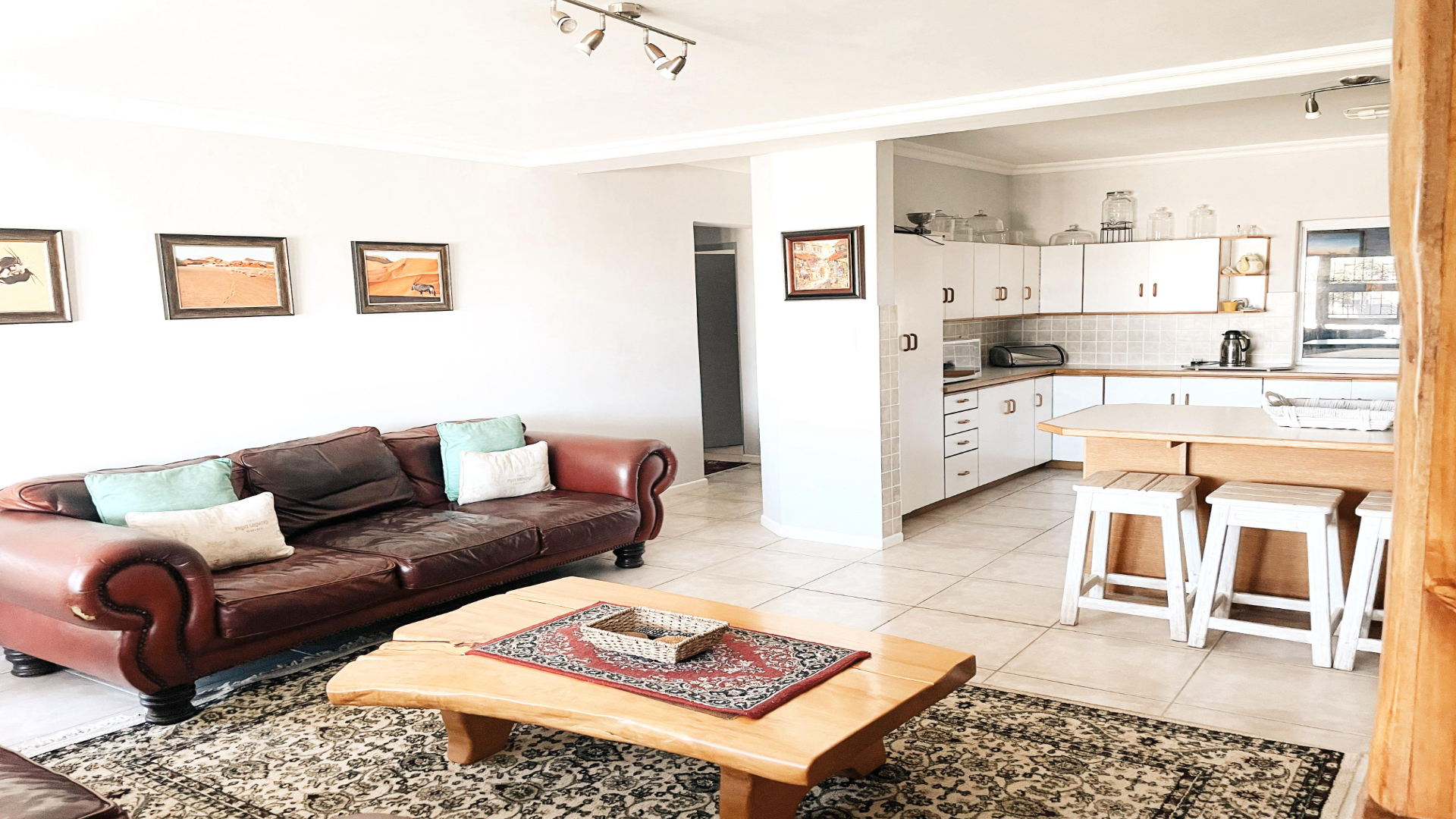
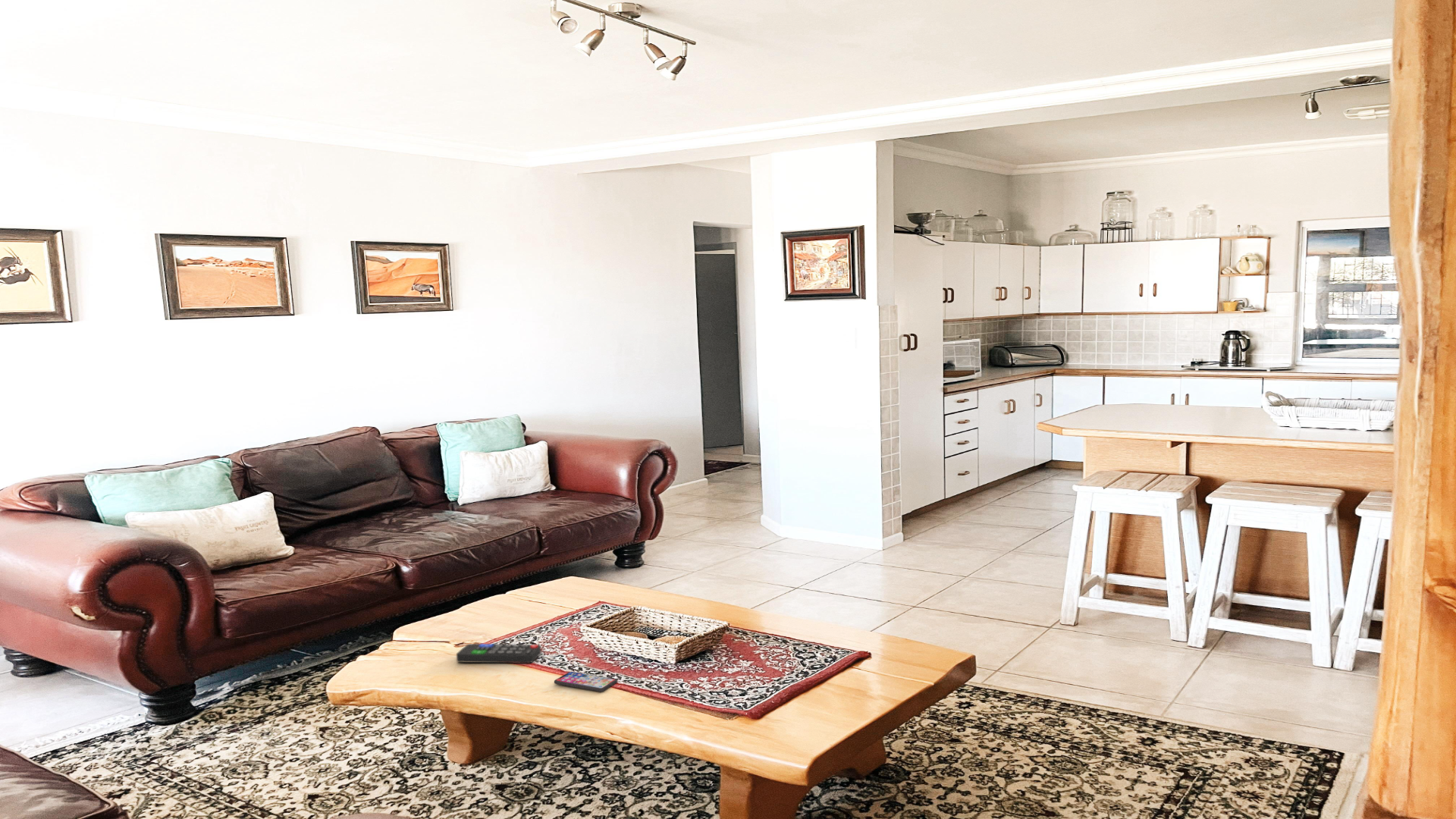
+ remote control (499, 652)
+ smartphone (585, 681)
